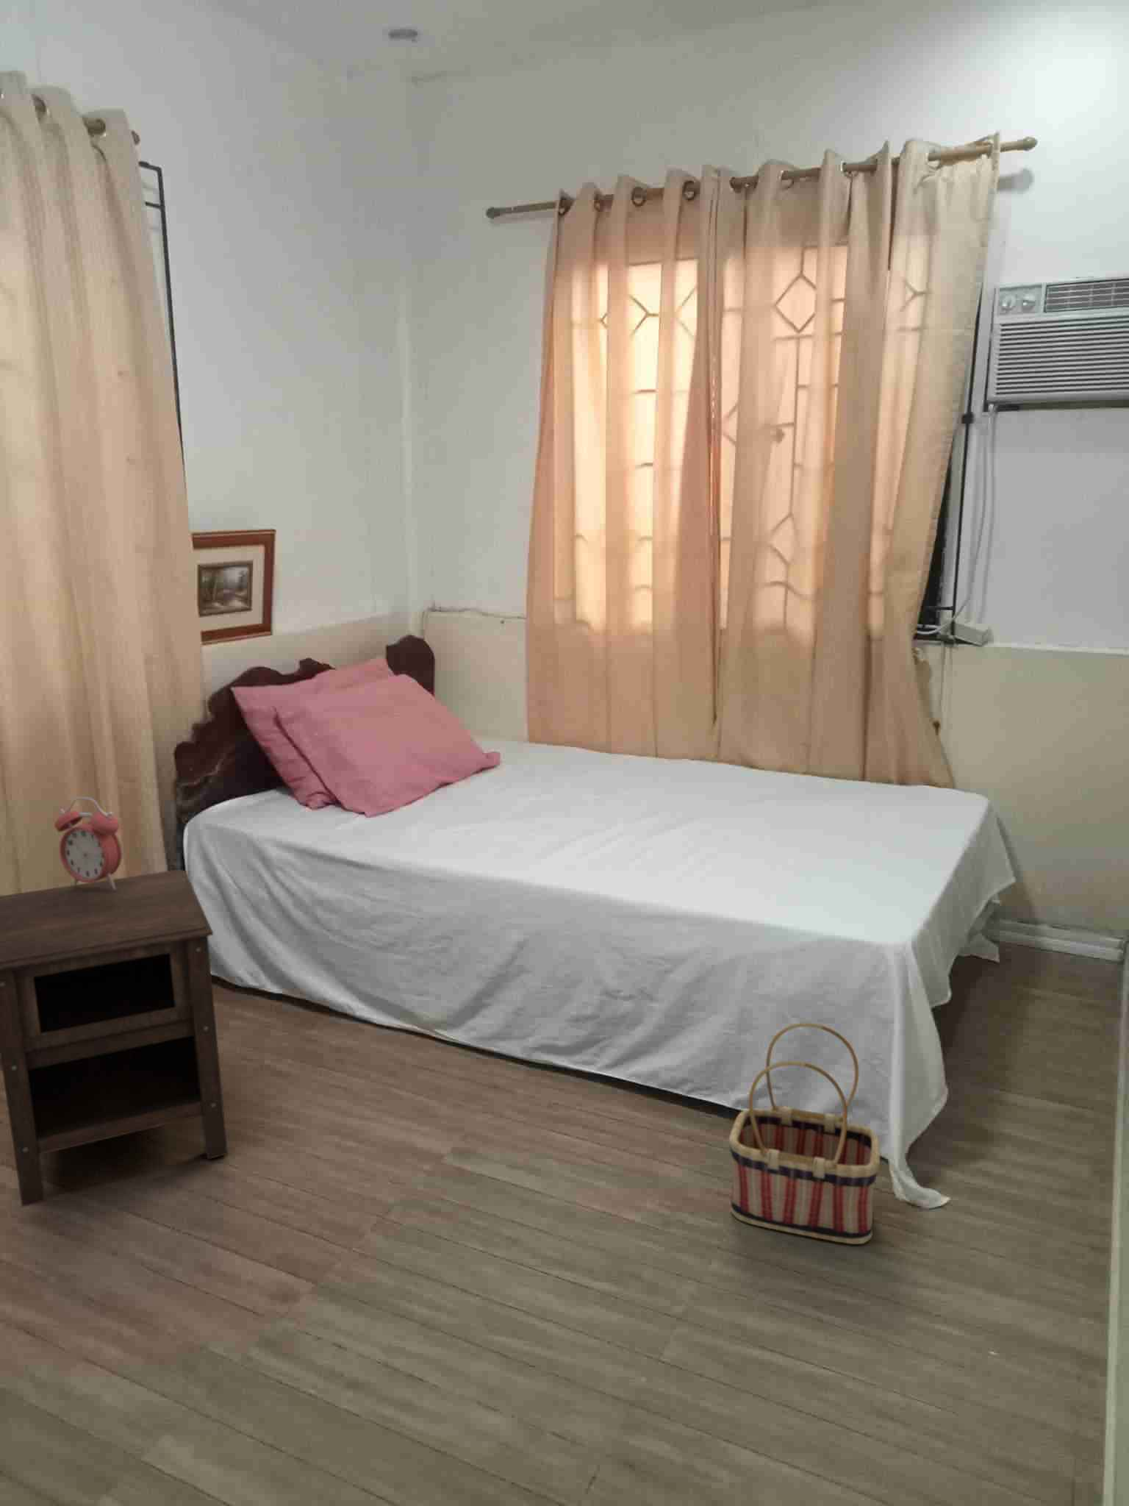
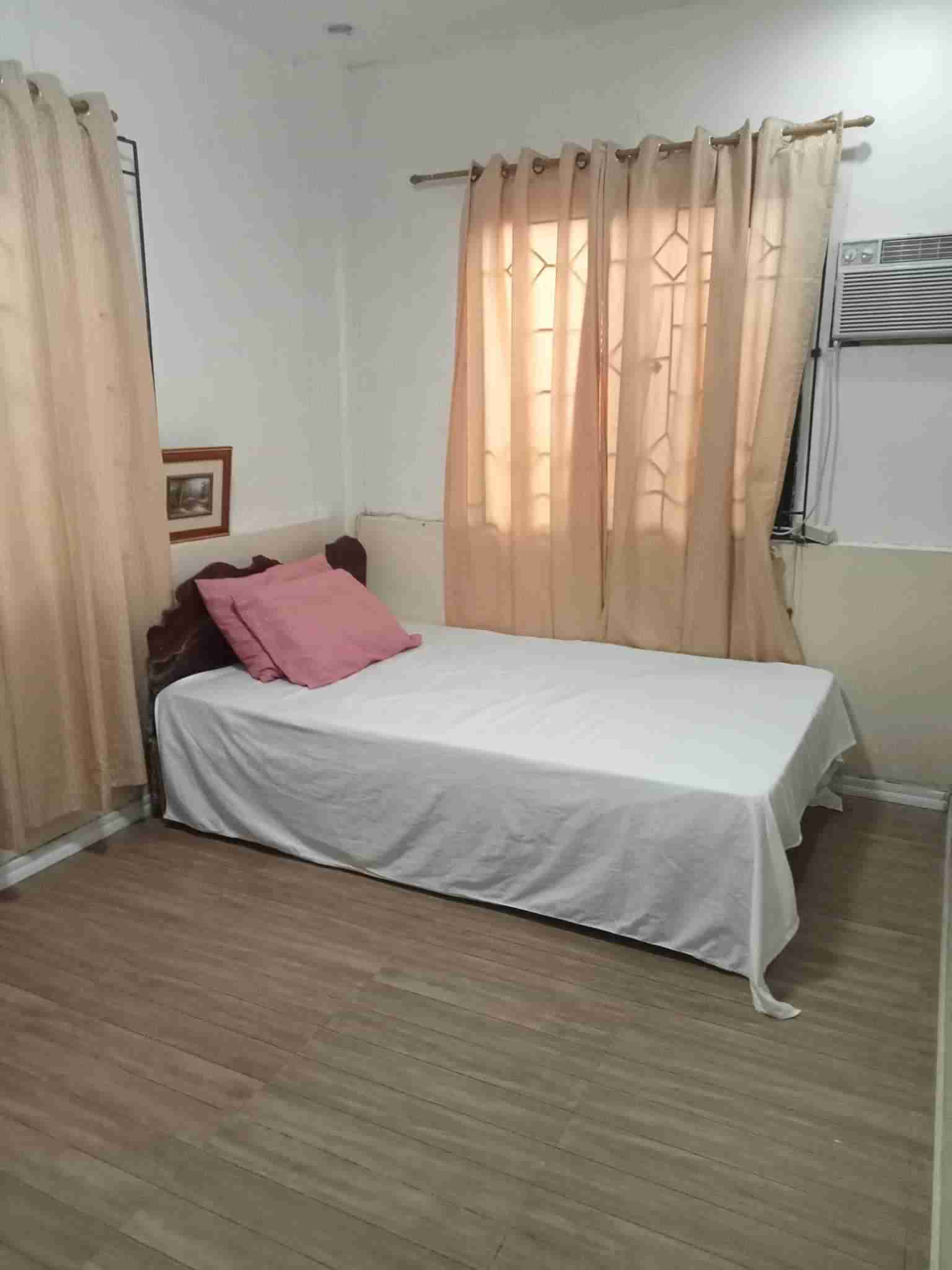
- nightstand (108, 1023)
- alarm clock (89, 843)
- basket (805, 1128)
